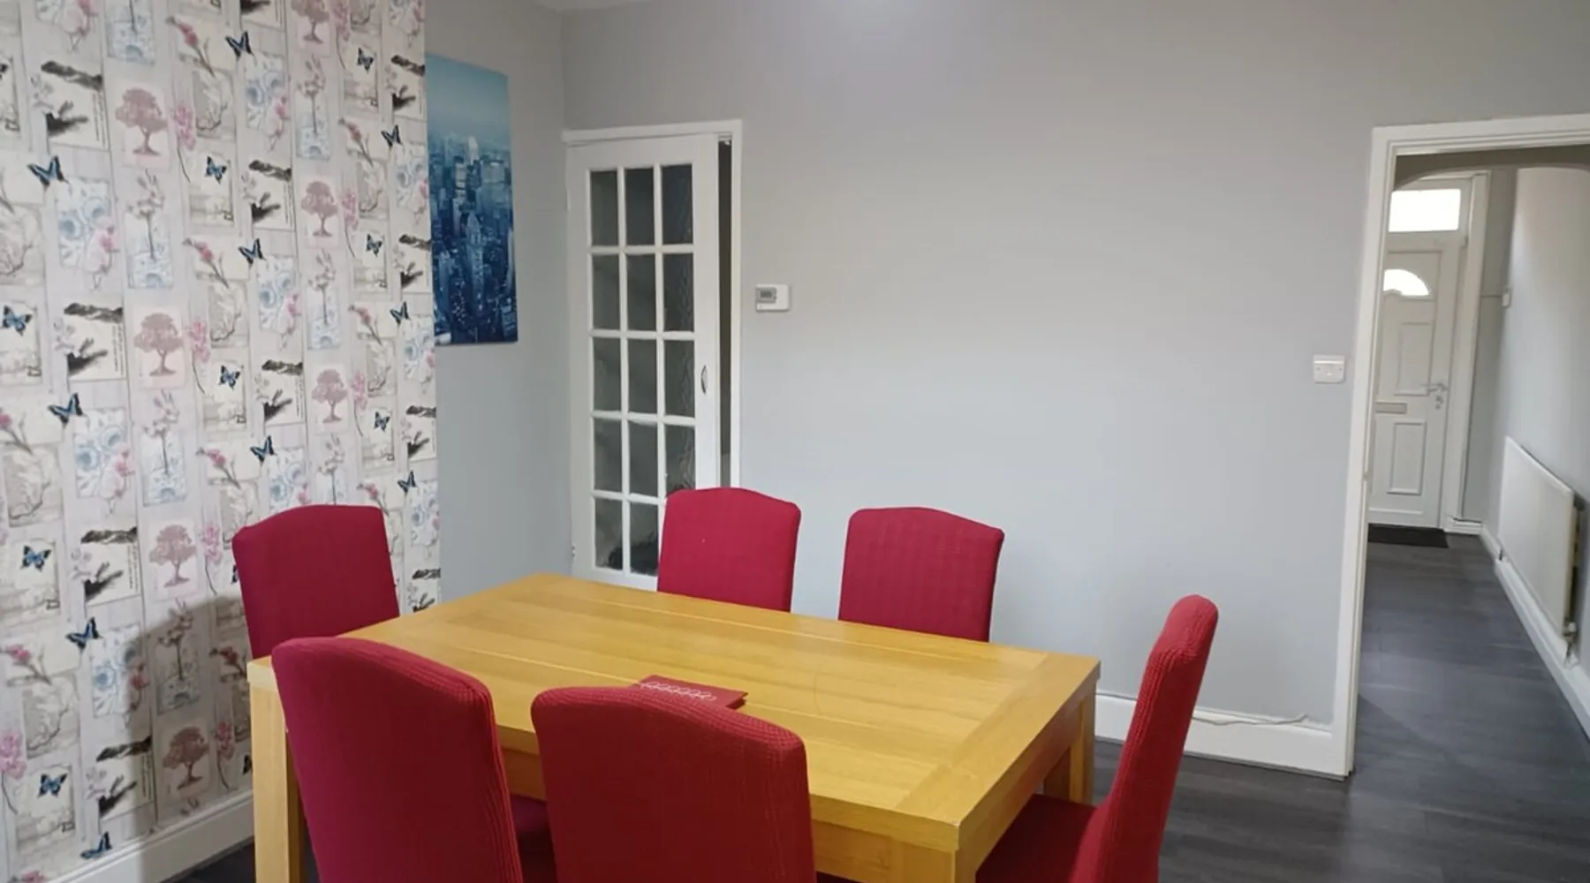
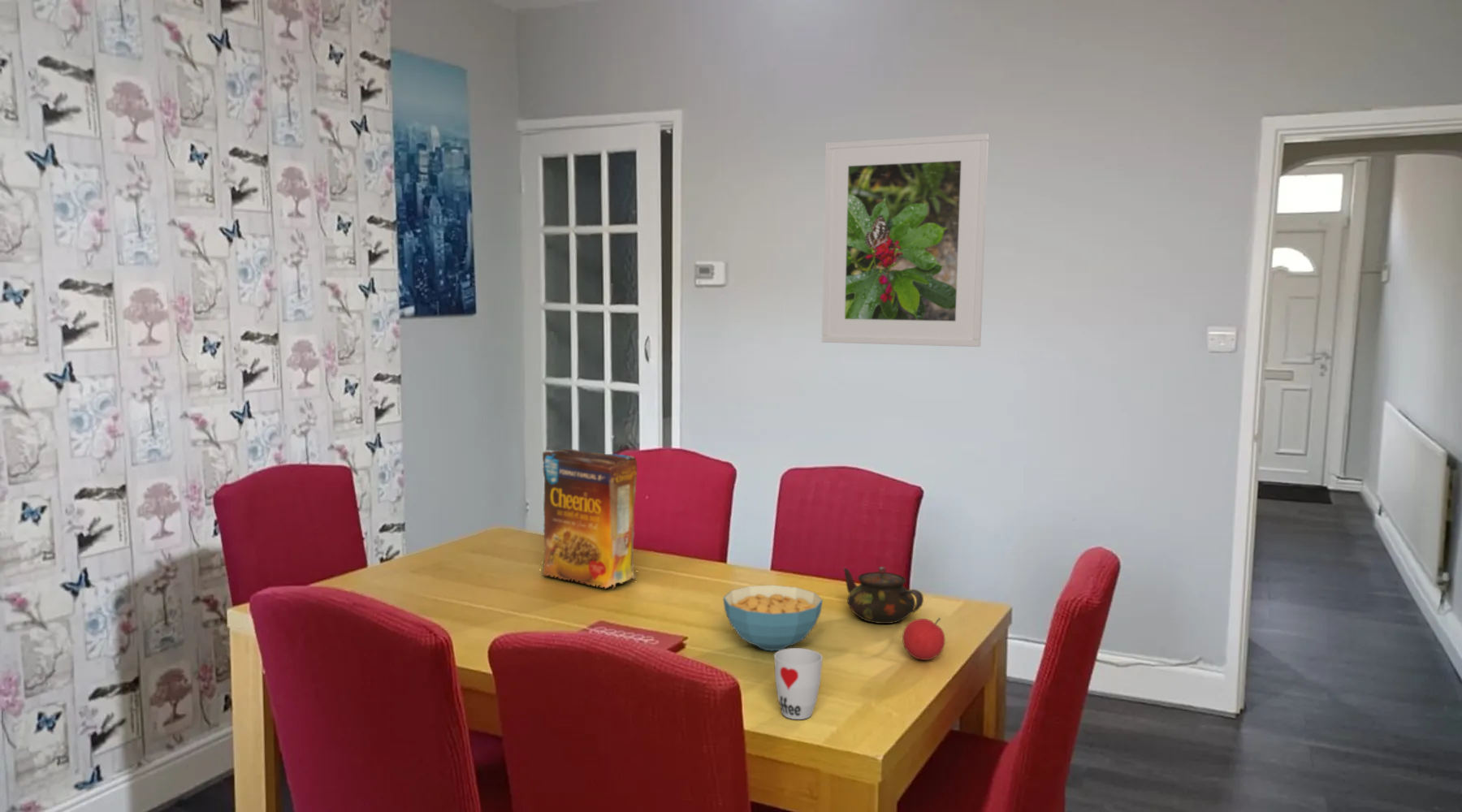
+ fruit (923, 638)
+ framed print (901, 242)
+ teapot (880, 592)
+ cup (798, 685)
+ cereal bowl (772, 622)
+ cereal box (594, 513)
